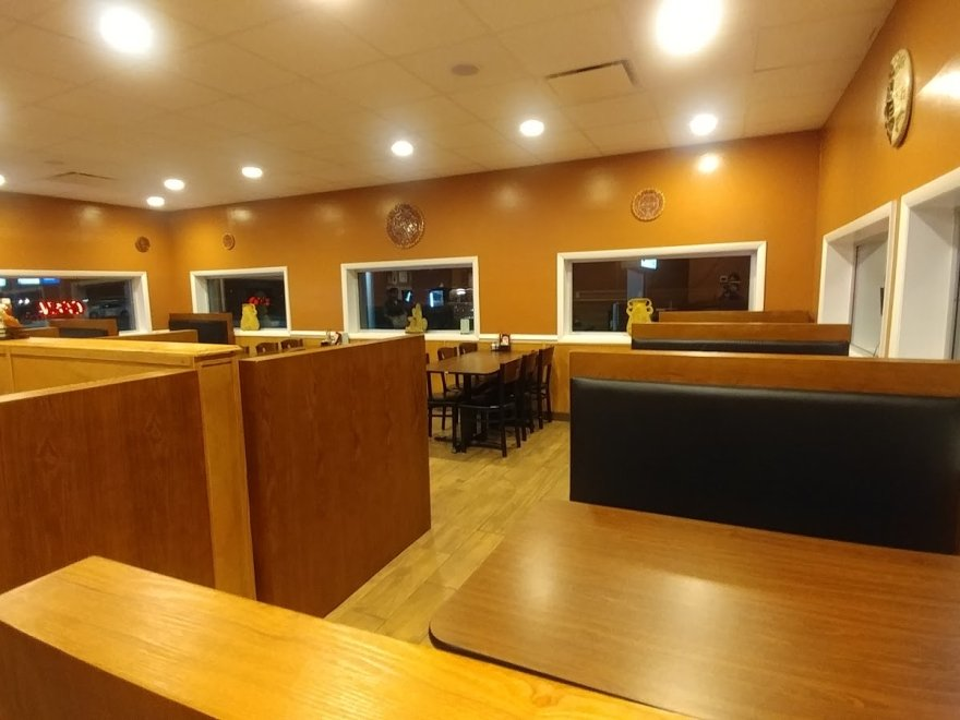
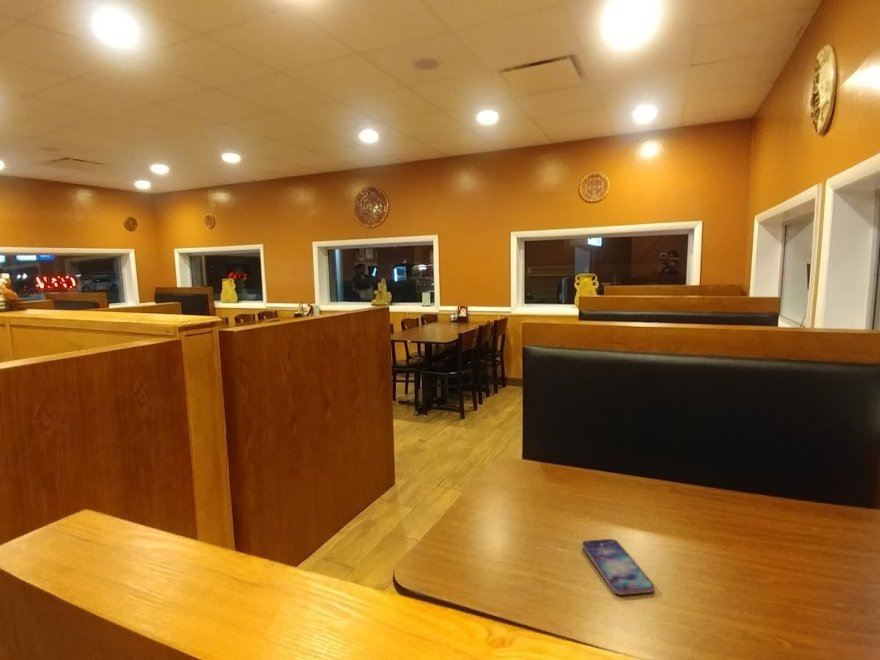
+ smartphone (615, 564)
